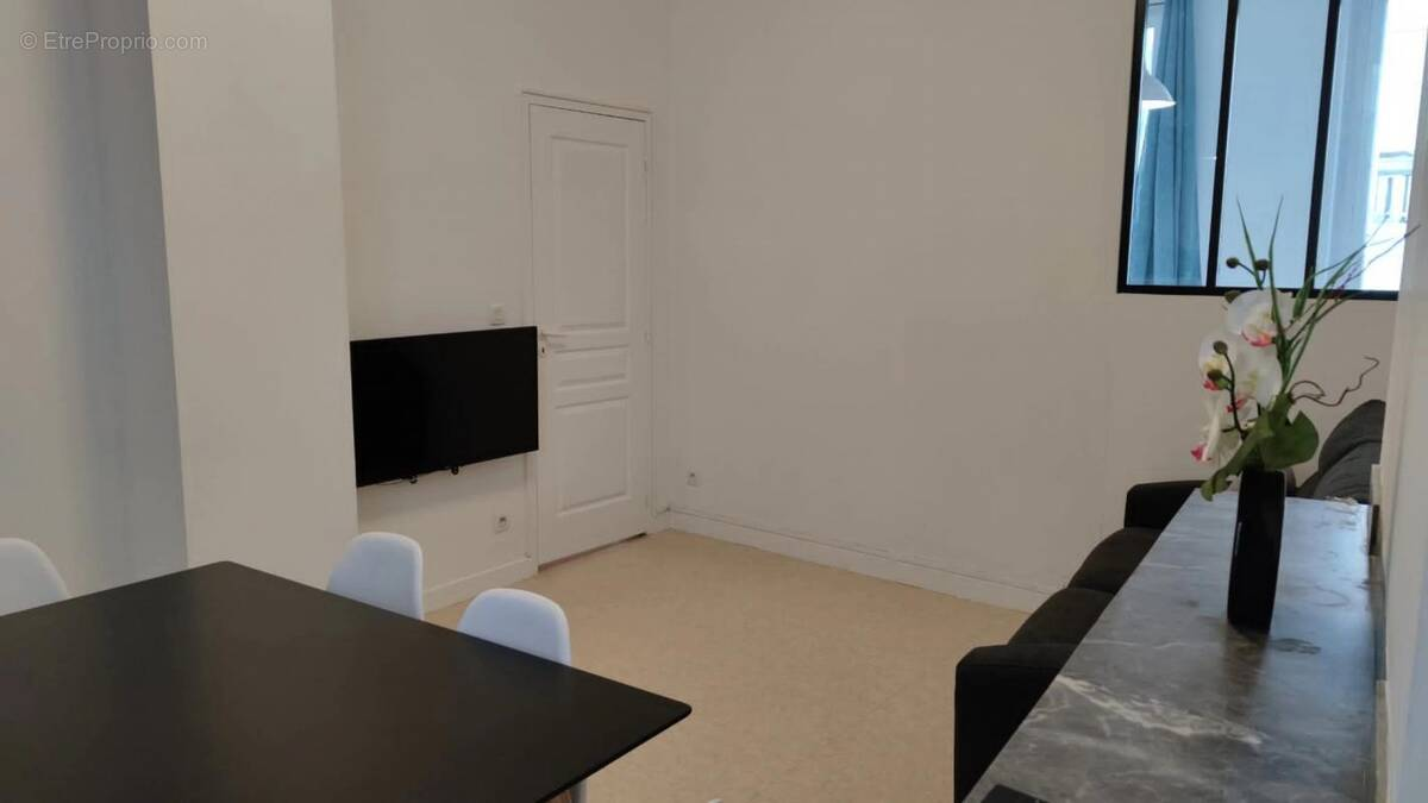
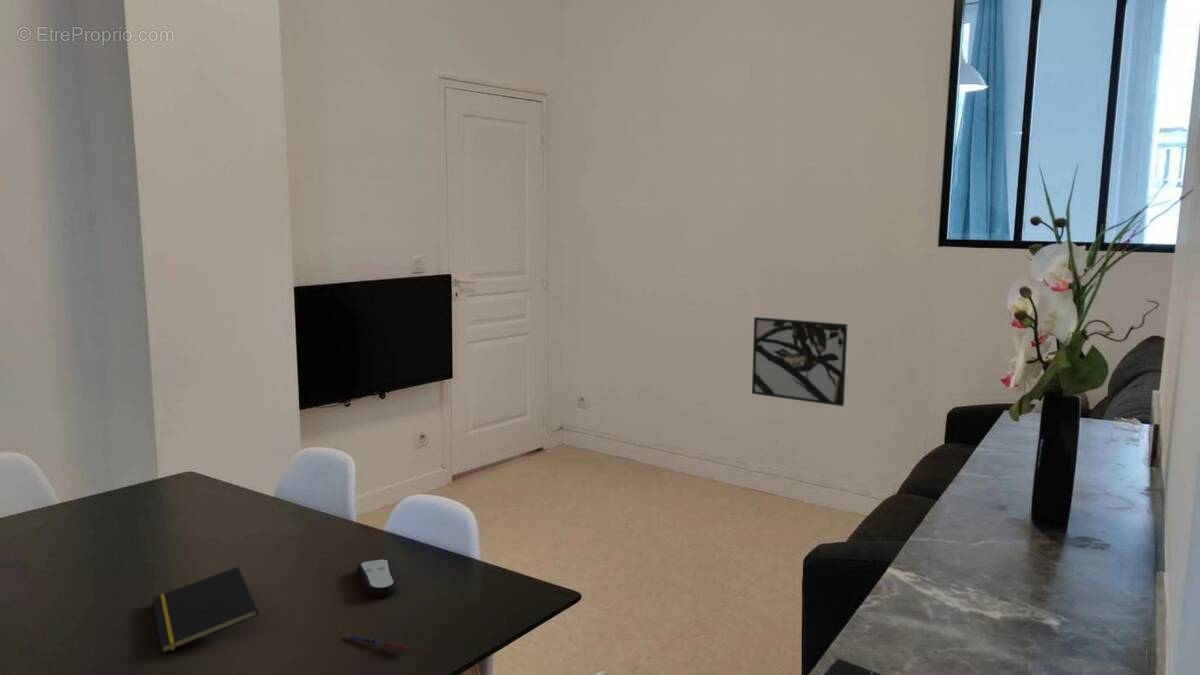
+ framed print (797, 360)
+ pen (375, 641)
+ remote control (378, 576)
+ notepad (203, 606)
